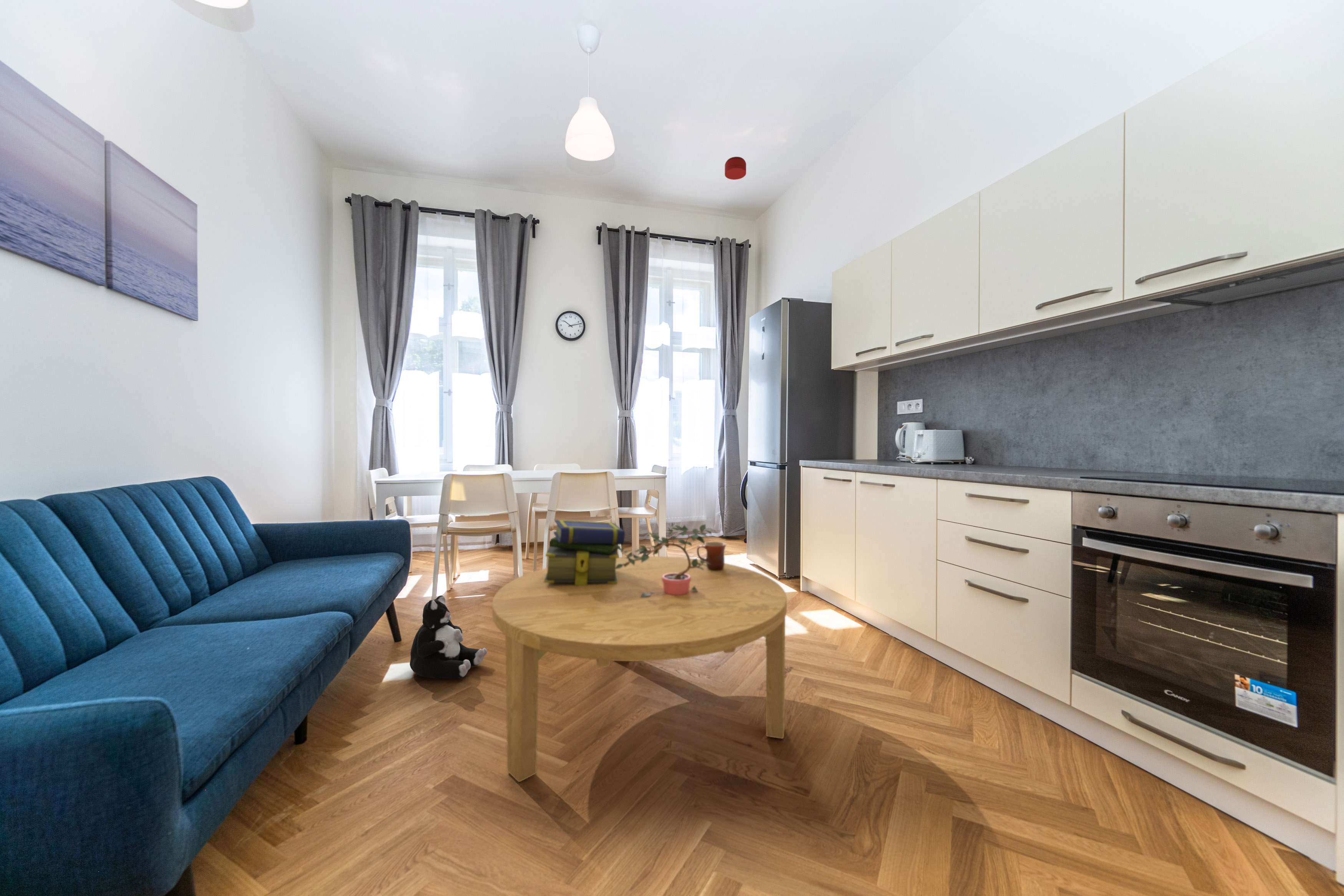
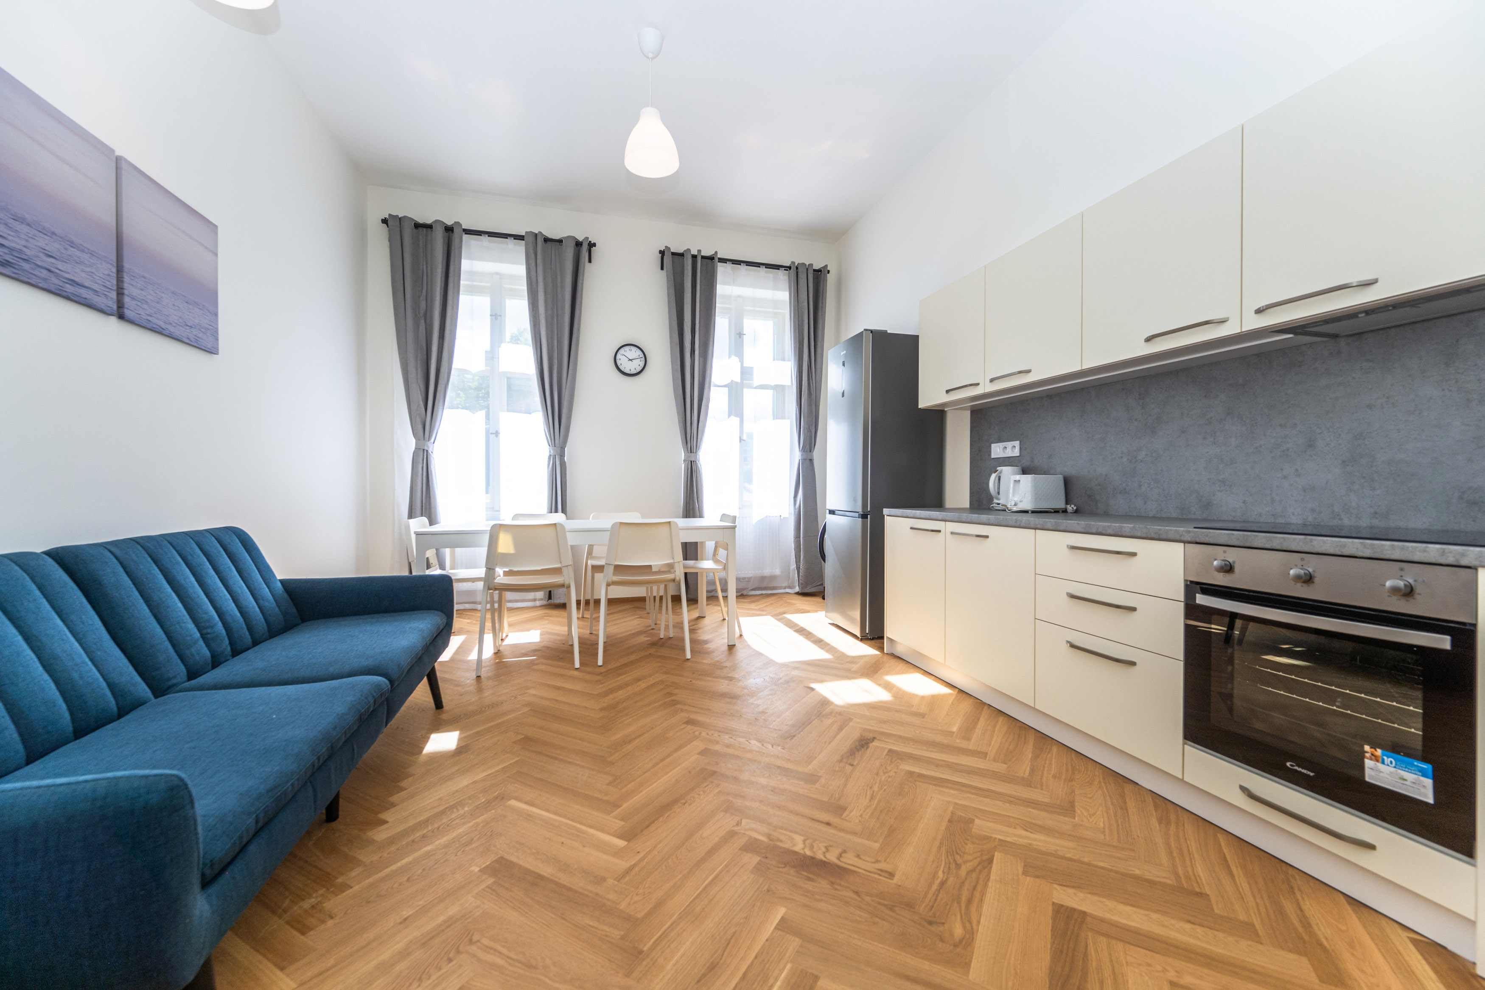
- smoke detector (735, 167)
- plush toy (445, 634)
- mug (711, 556)
- stack of books (585, 549)
- coffee table (642, 650)
- potted plant (658, 552)
